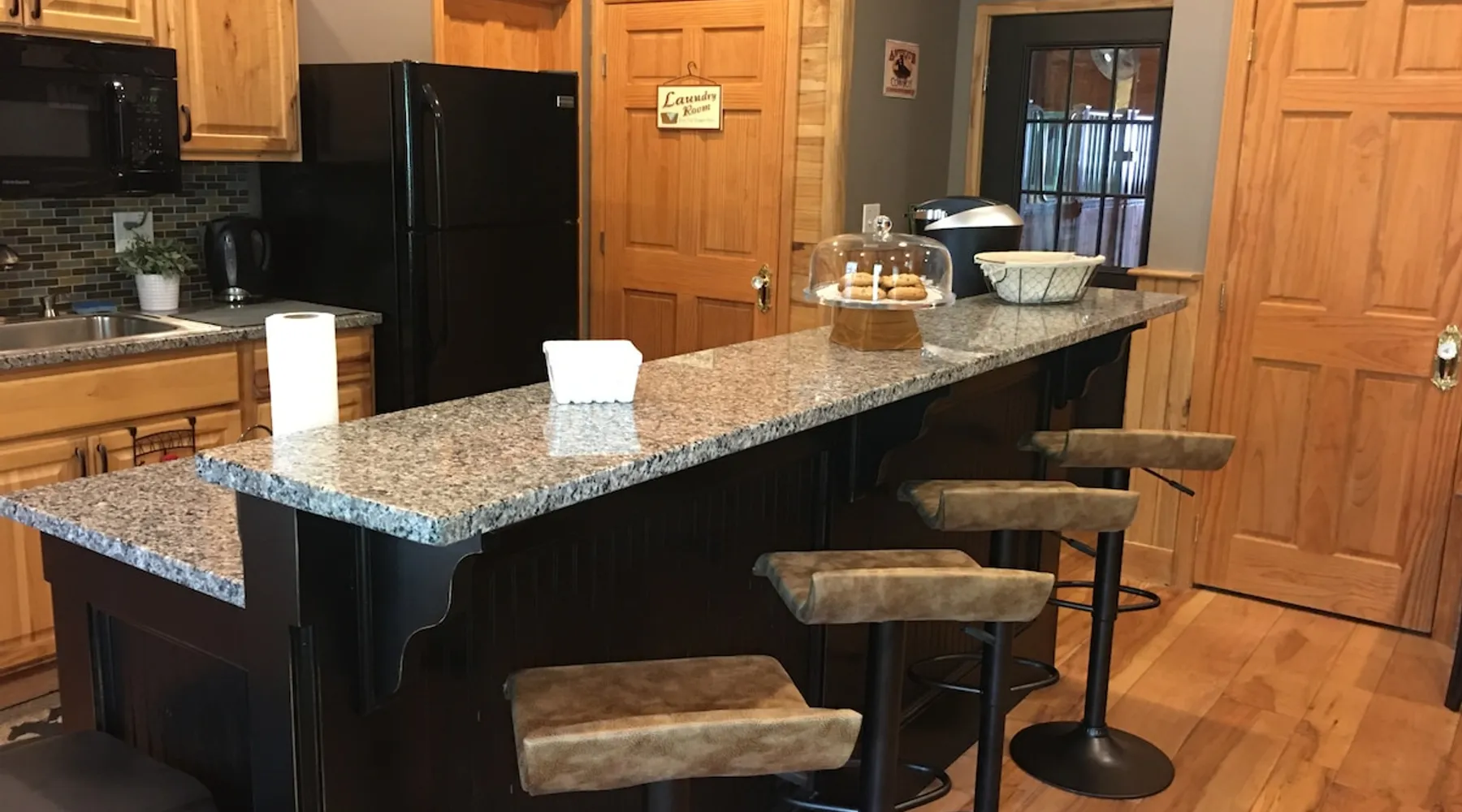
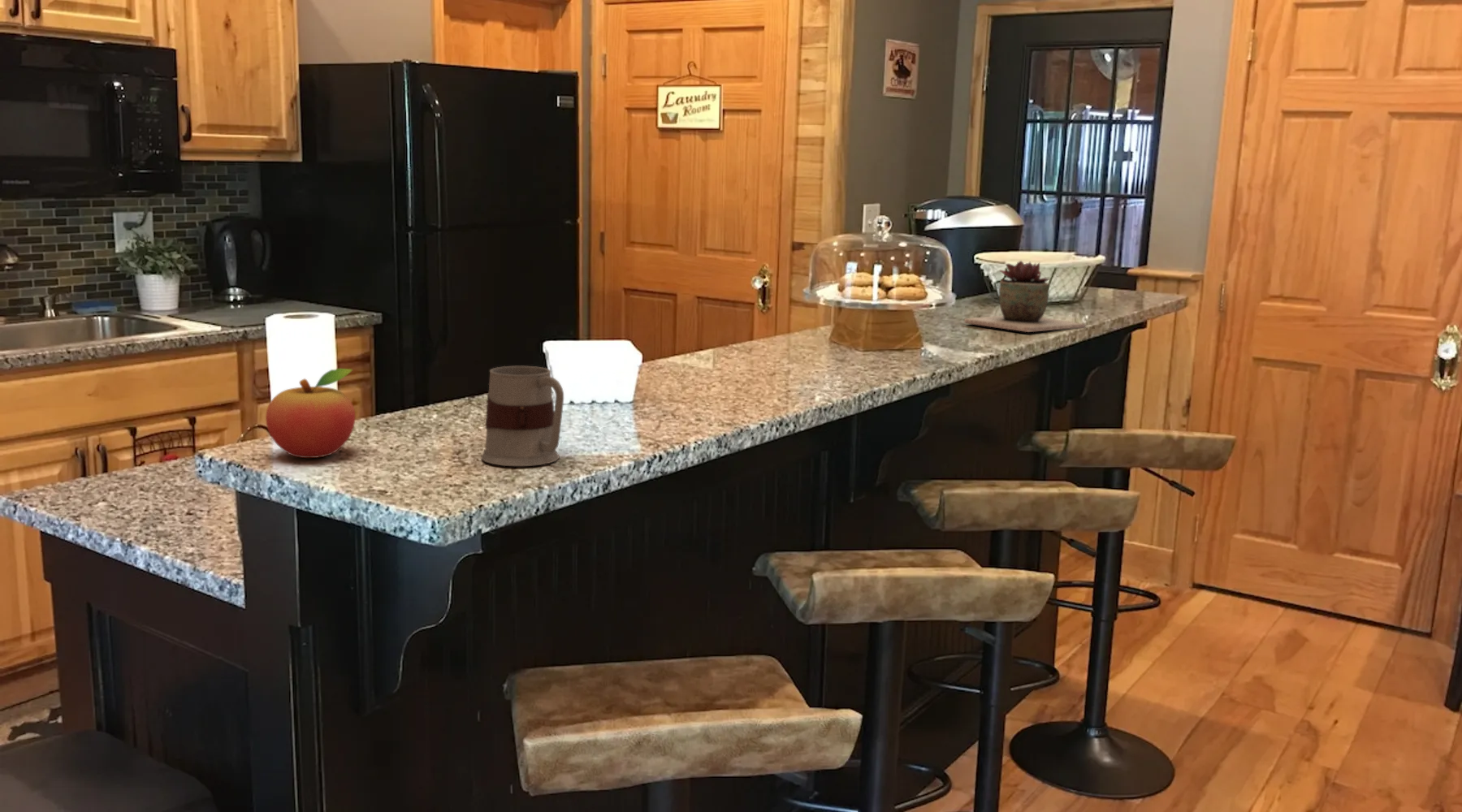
+ fruit (310, 412)
+ mug (528, 416)
+ succulent plant (1027, 292)
